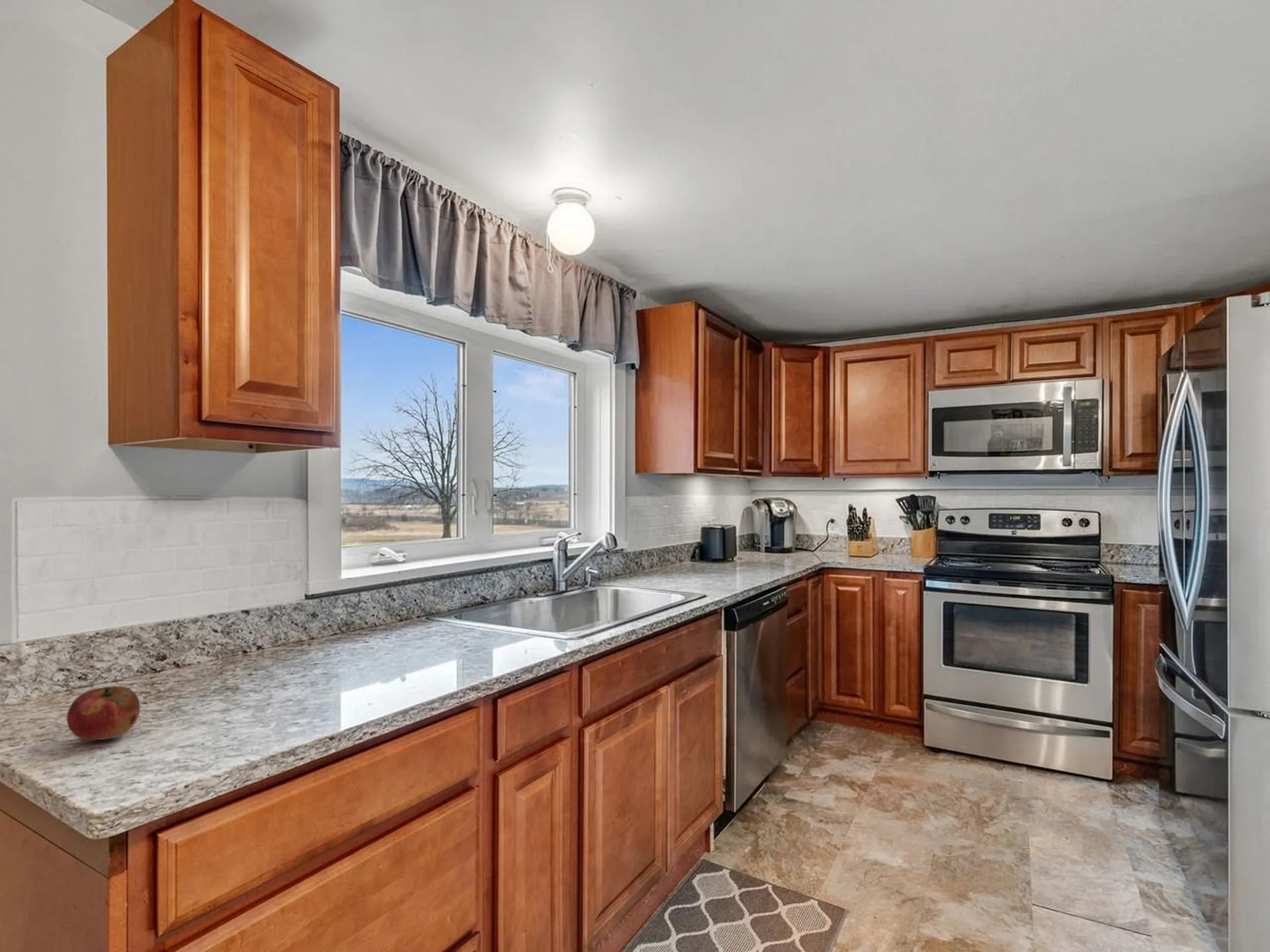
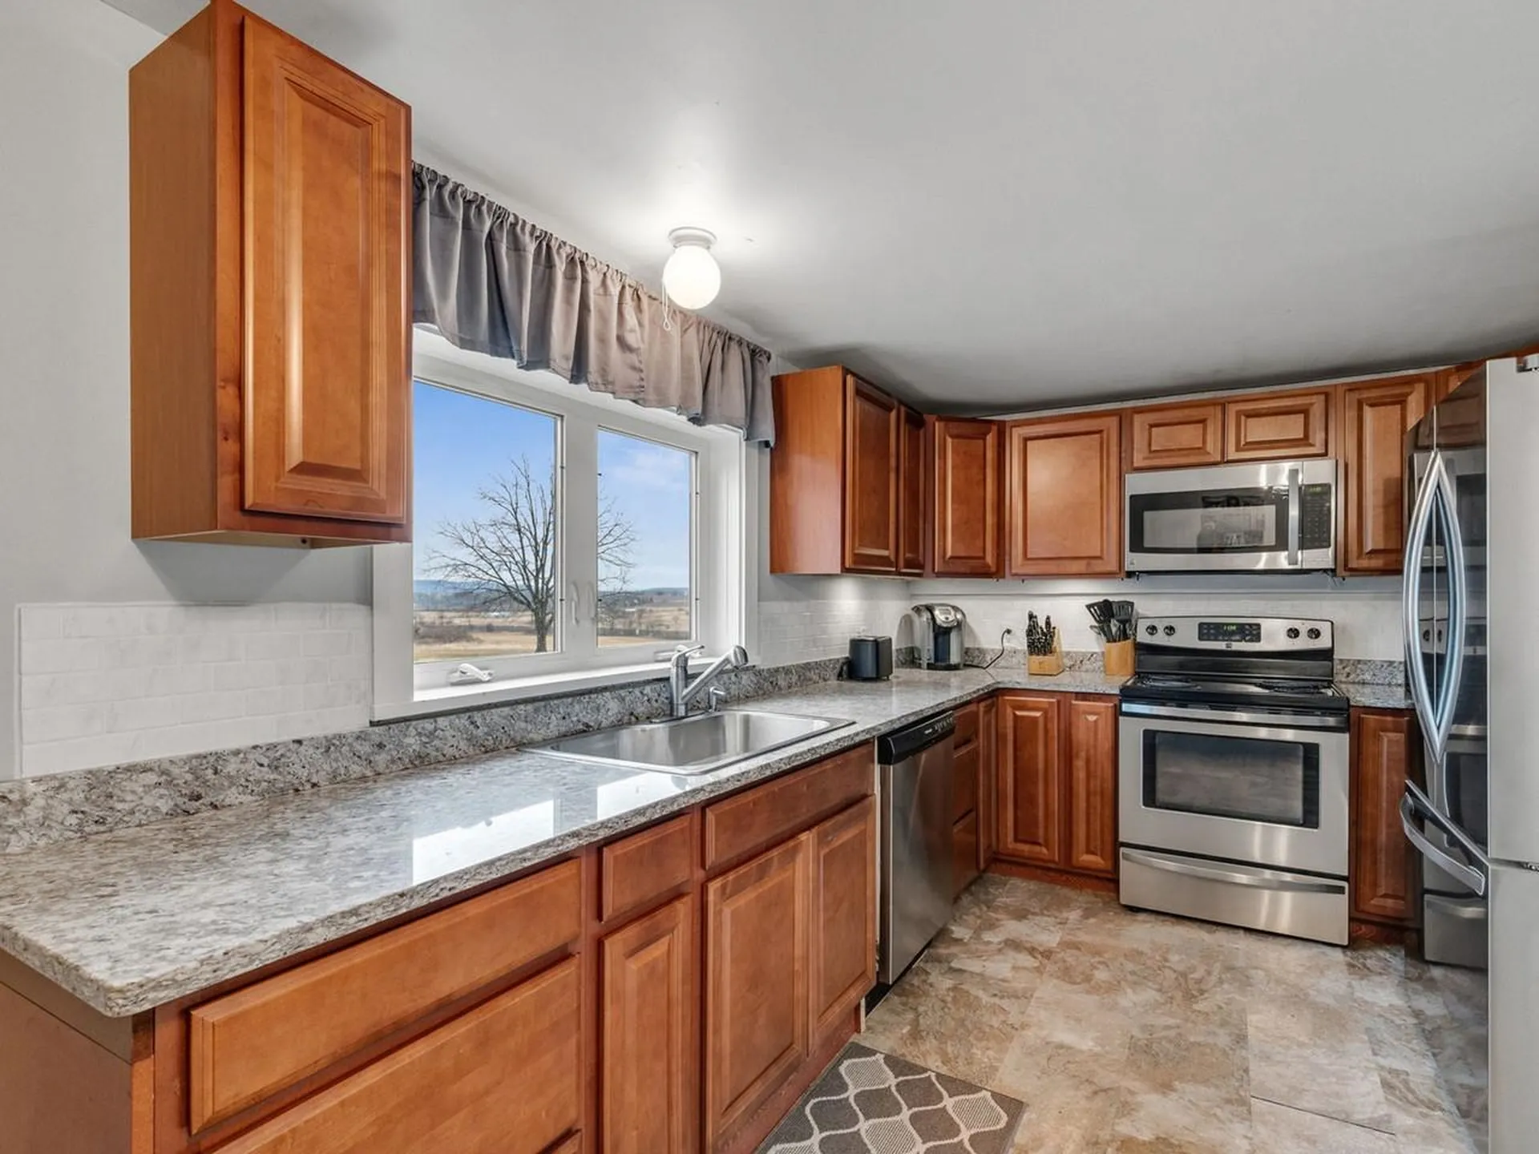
- fruit (105, 711)
